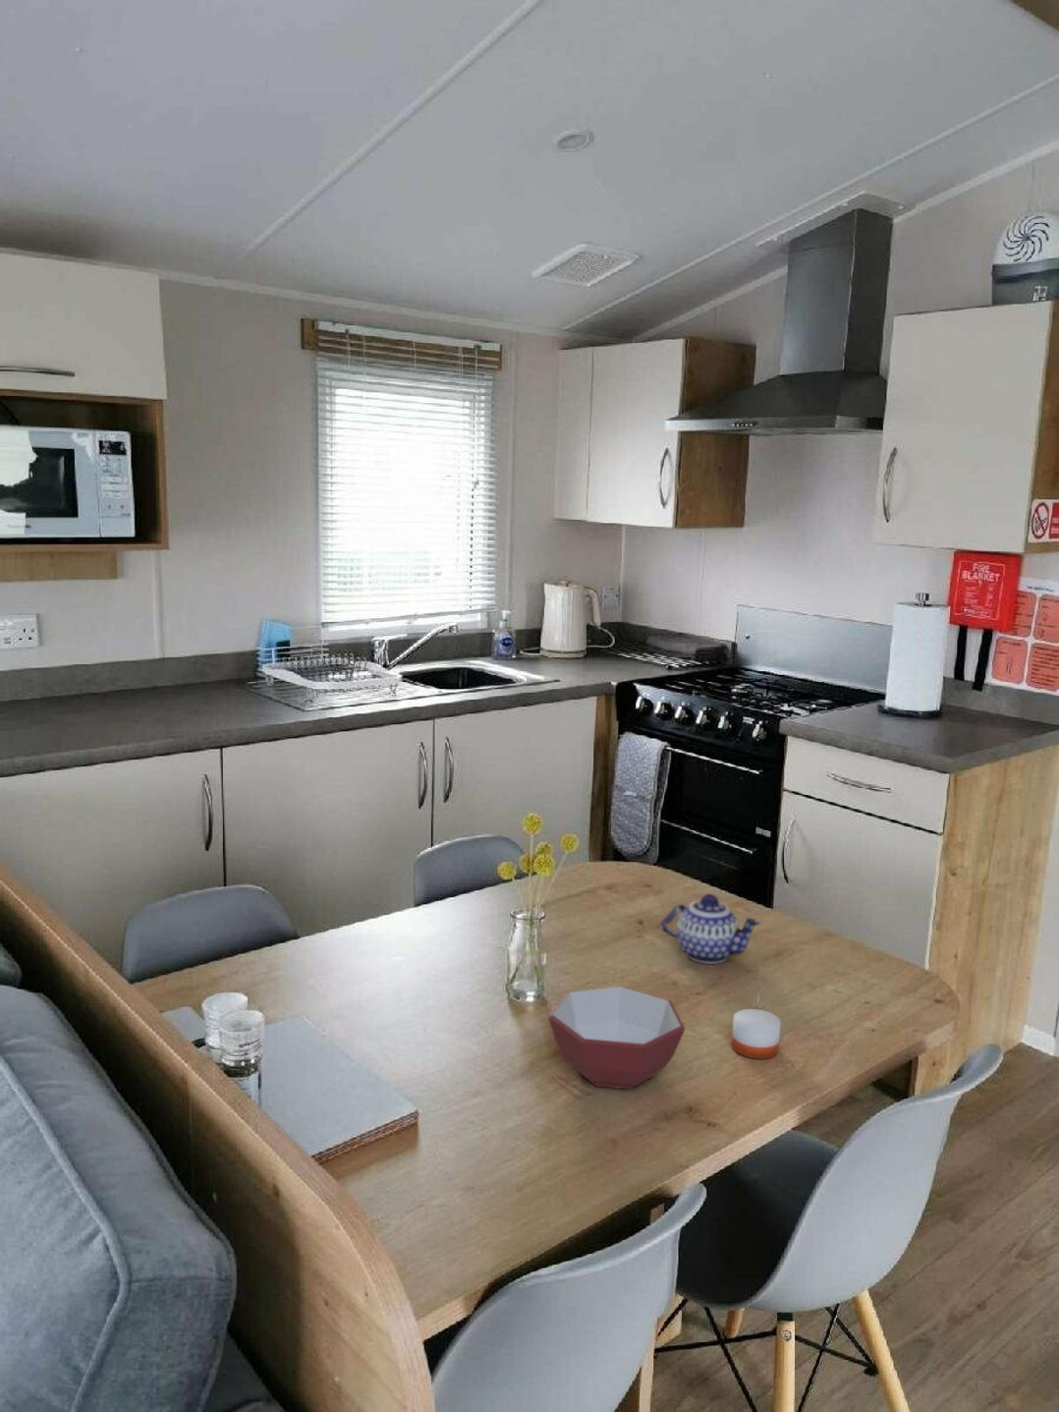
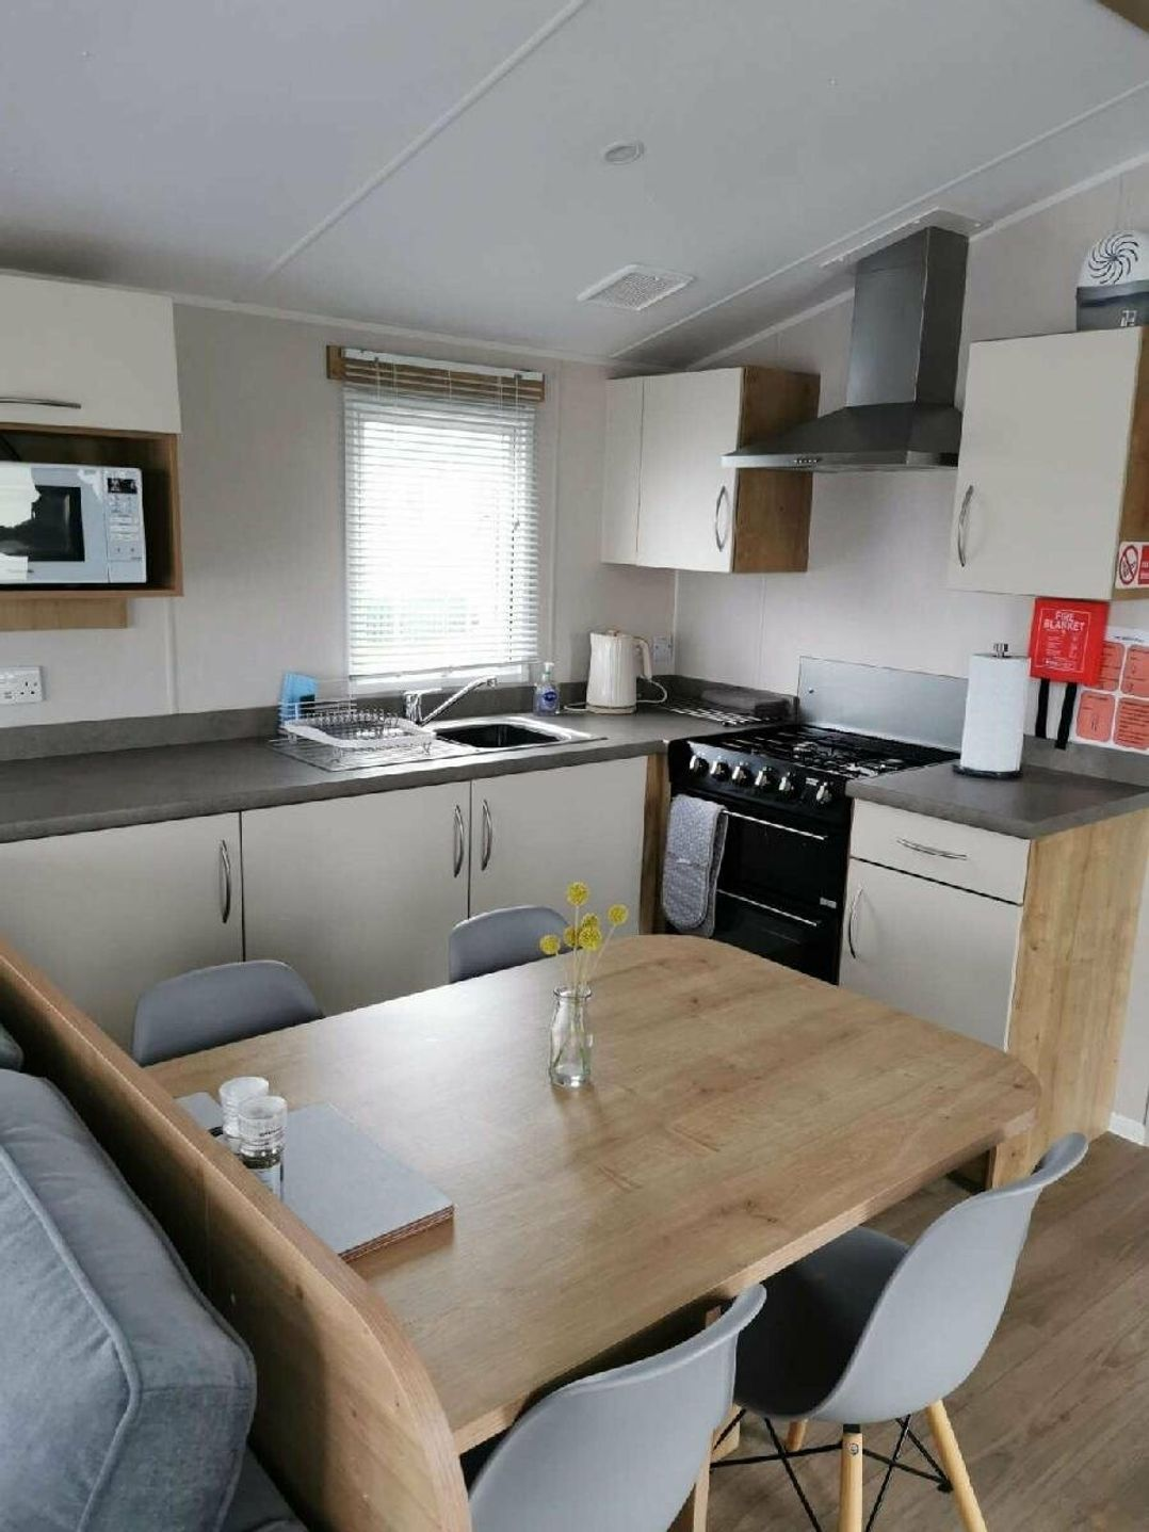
- candle (756, 1017)
- teapot (710, 926)
- bowl (617, 1044)
